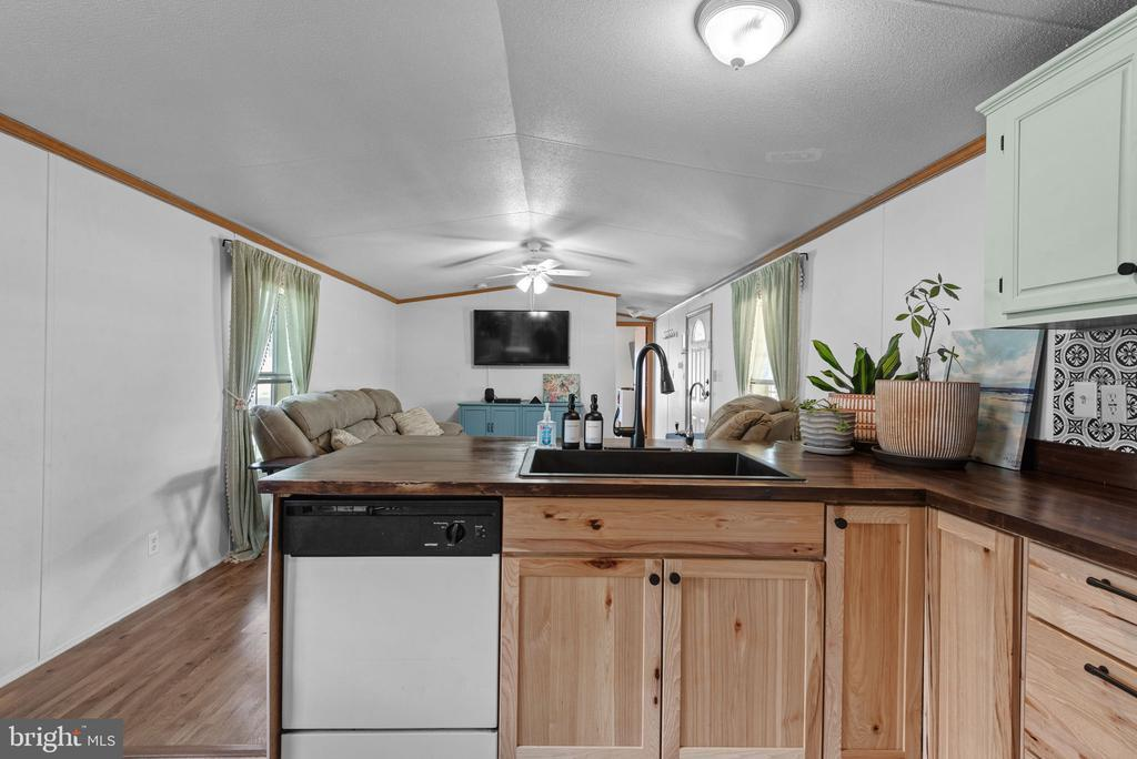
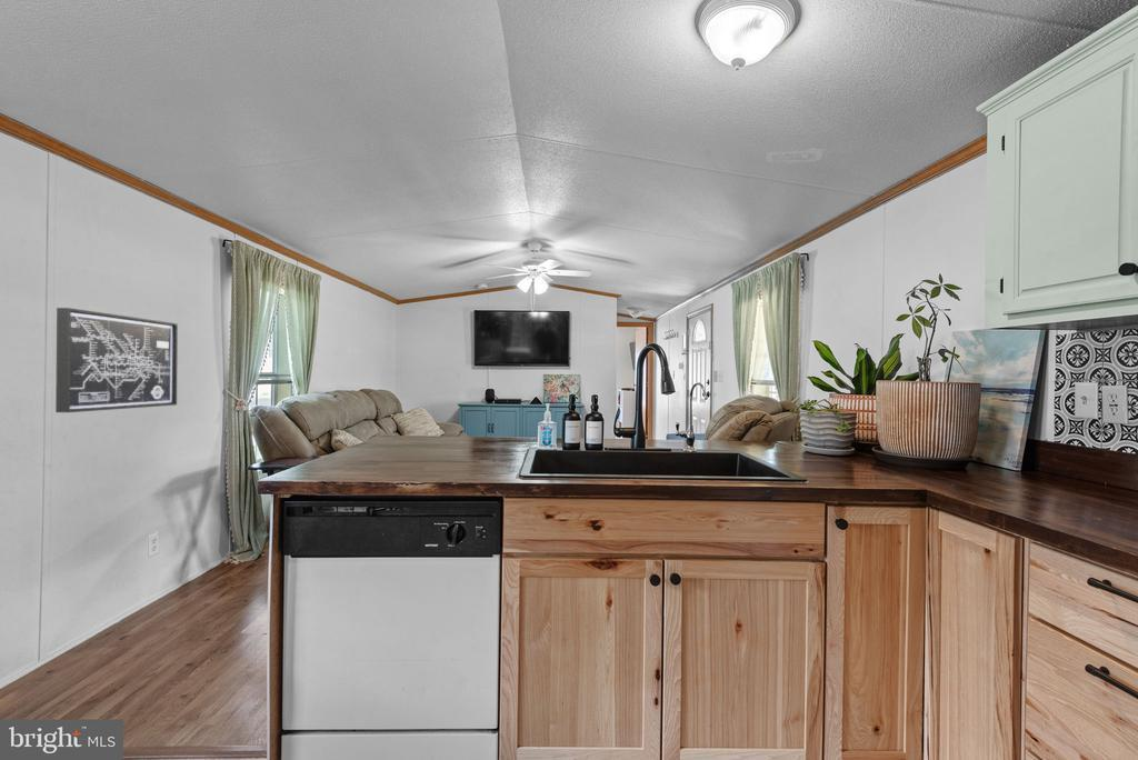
+ wall art (123, 362)
